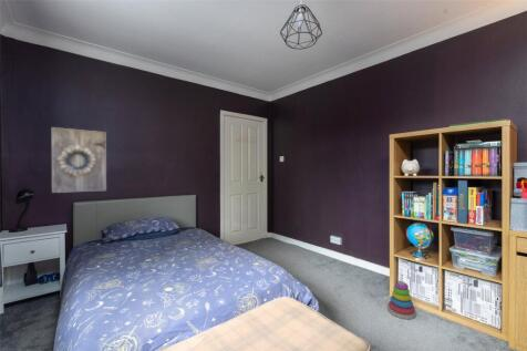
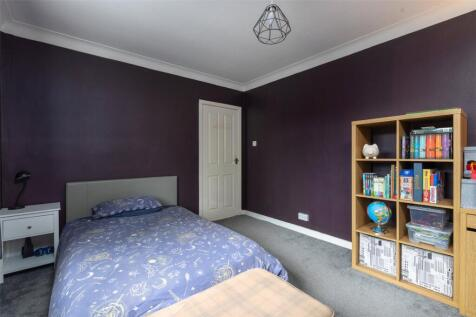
- stacking toy (401, 297)
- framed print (80, 161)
